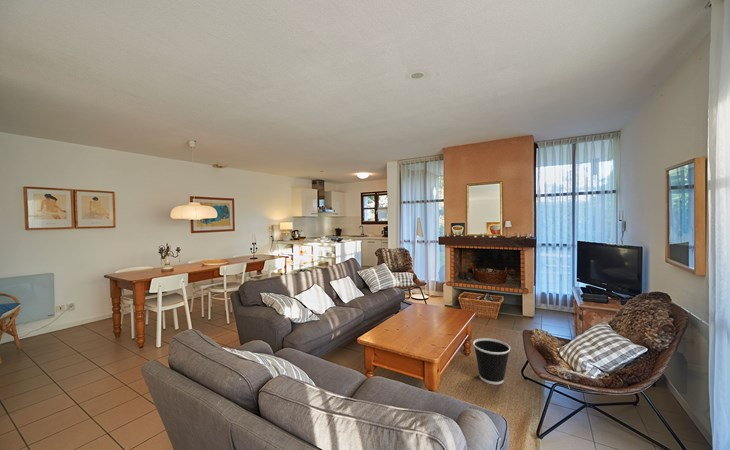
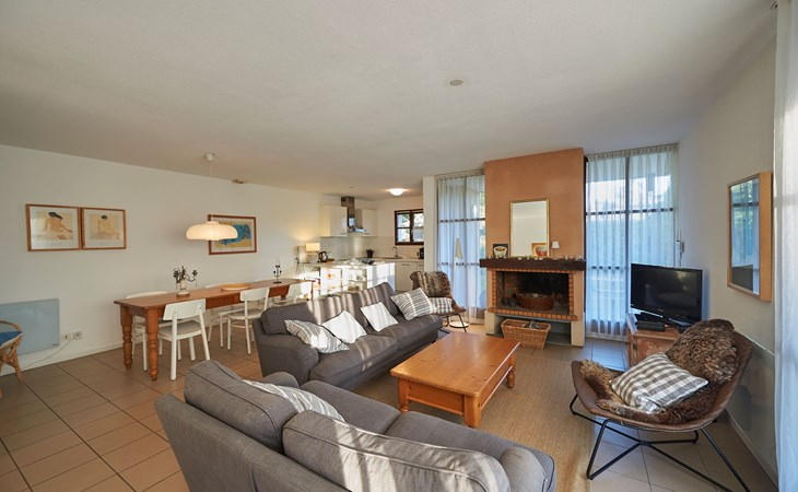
- wastebasket (491, 361)
